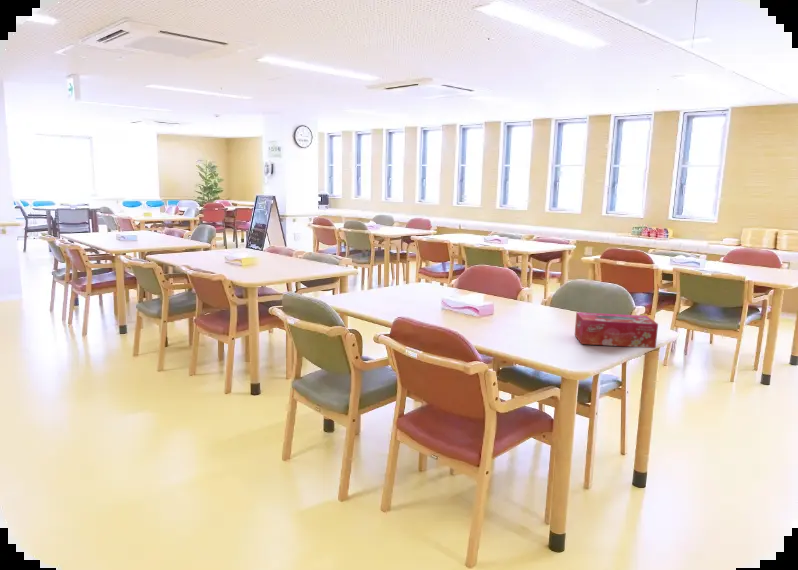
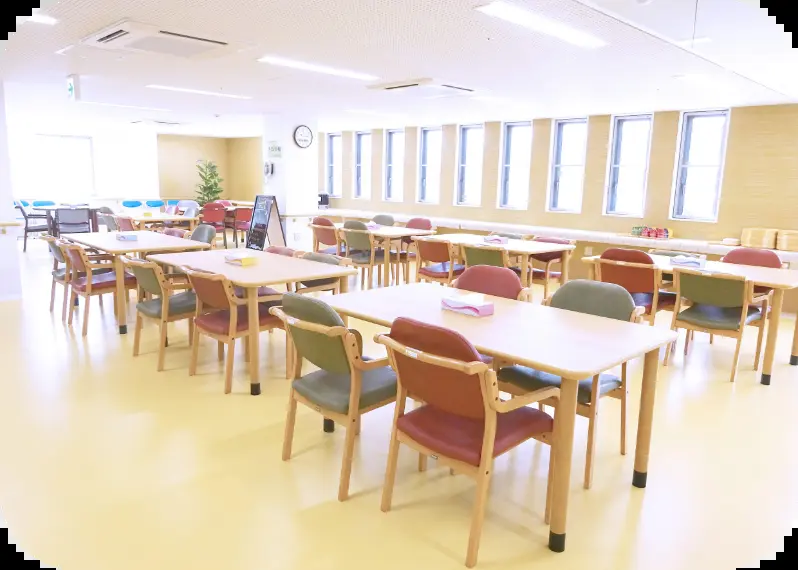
- tissue box (614, 329)
